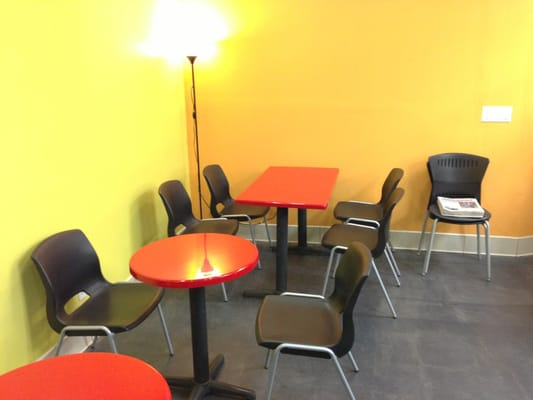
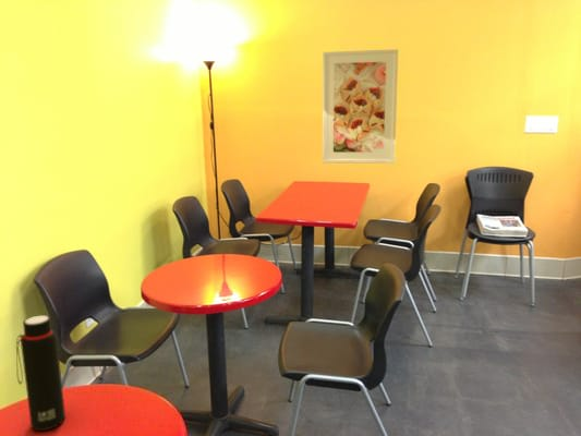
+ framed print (359, 108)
+ water bottle (39, 372)
